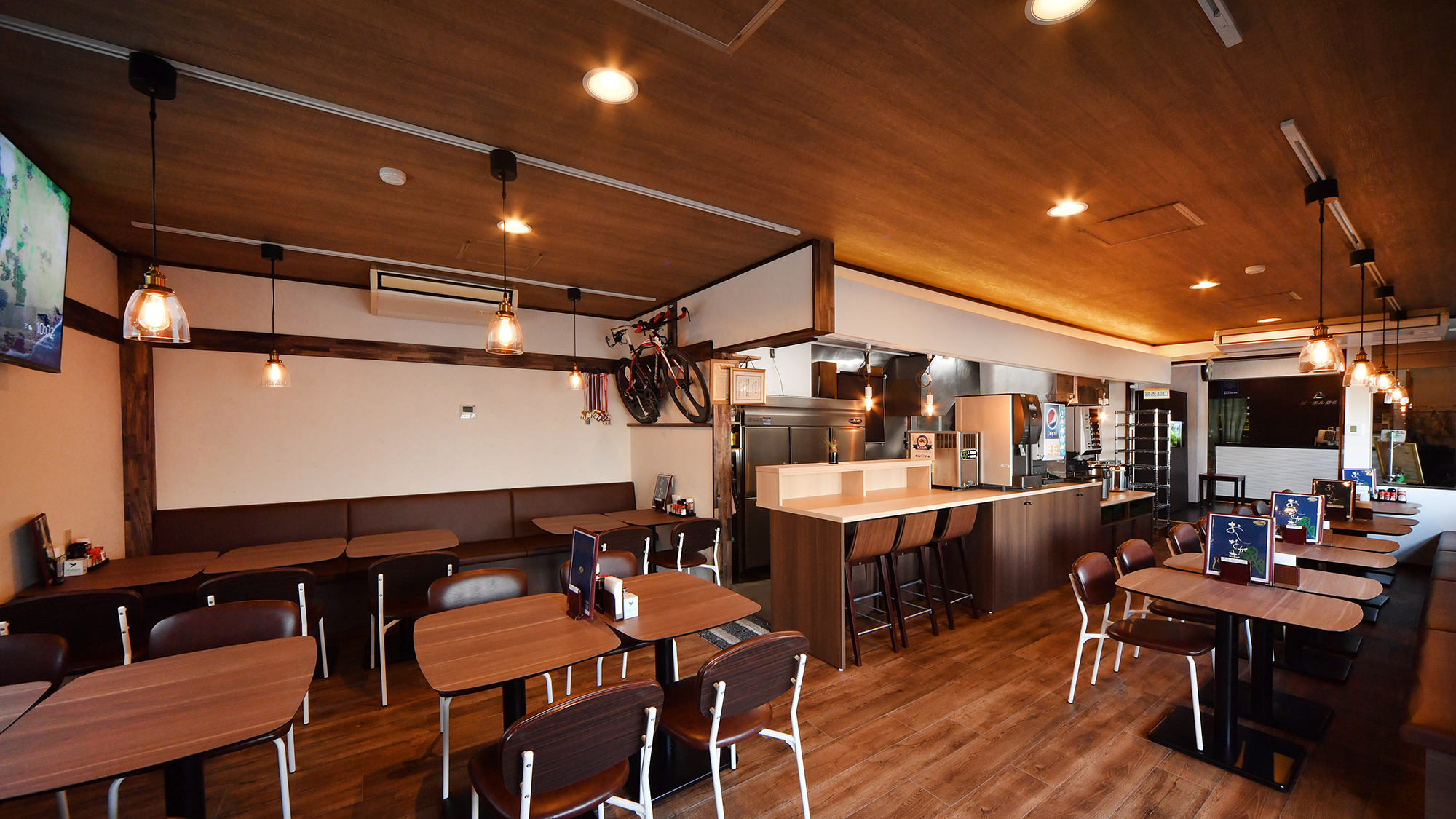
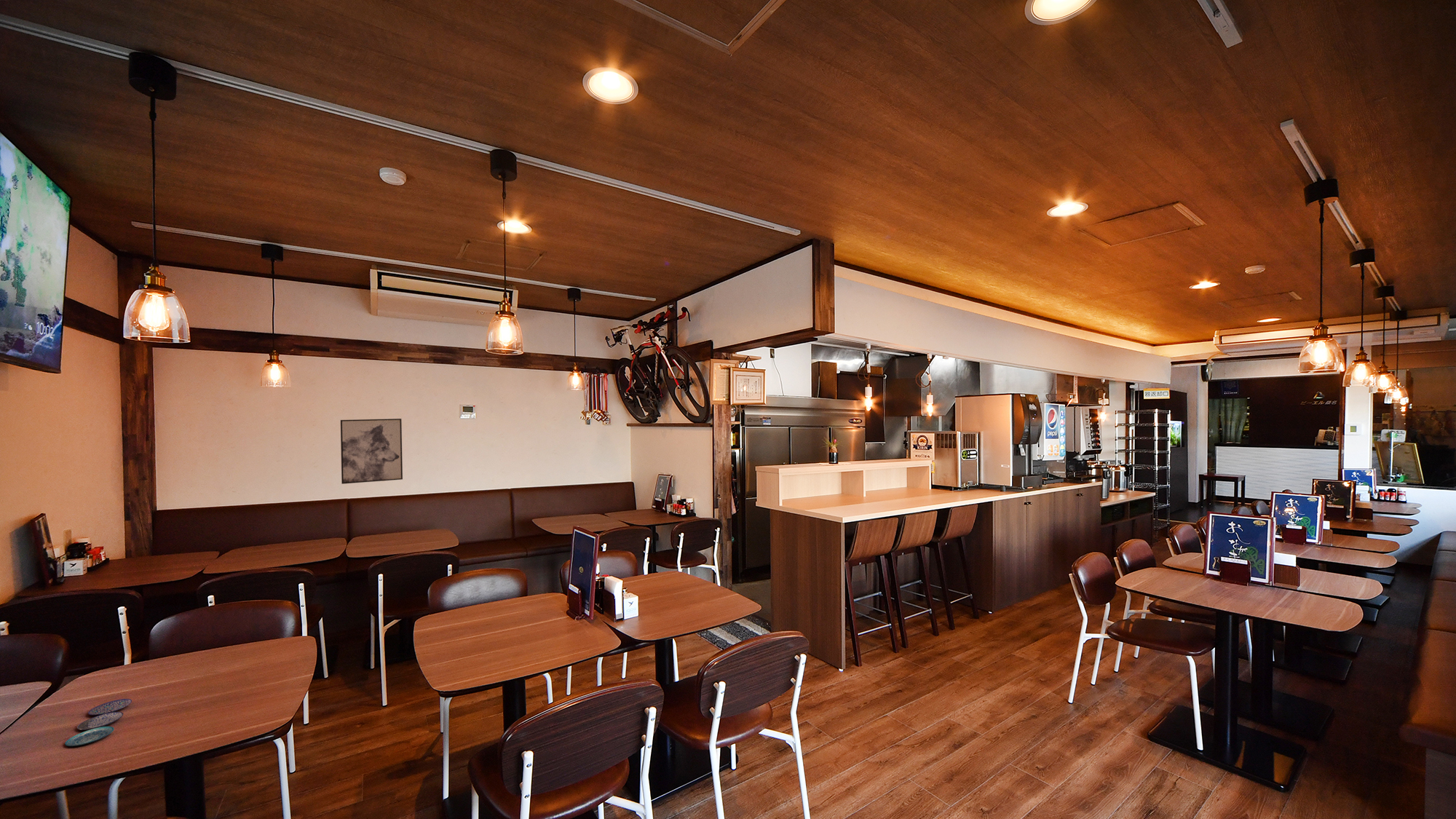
+ plate (100, 721)
+ wall art (372, 450)
